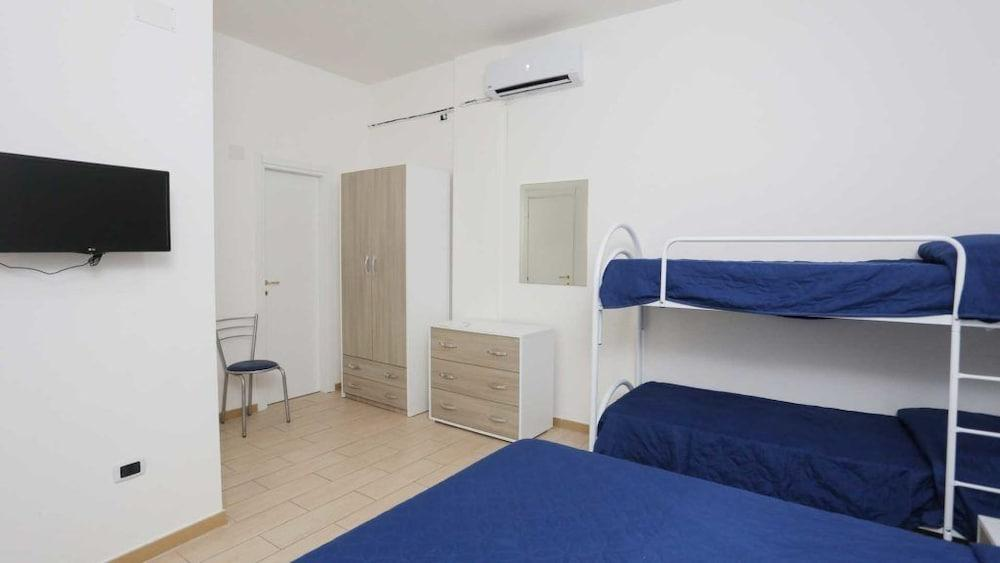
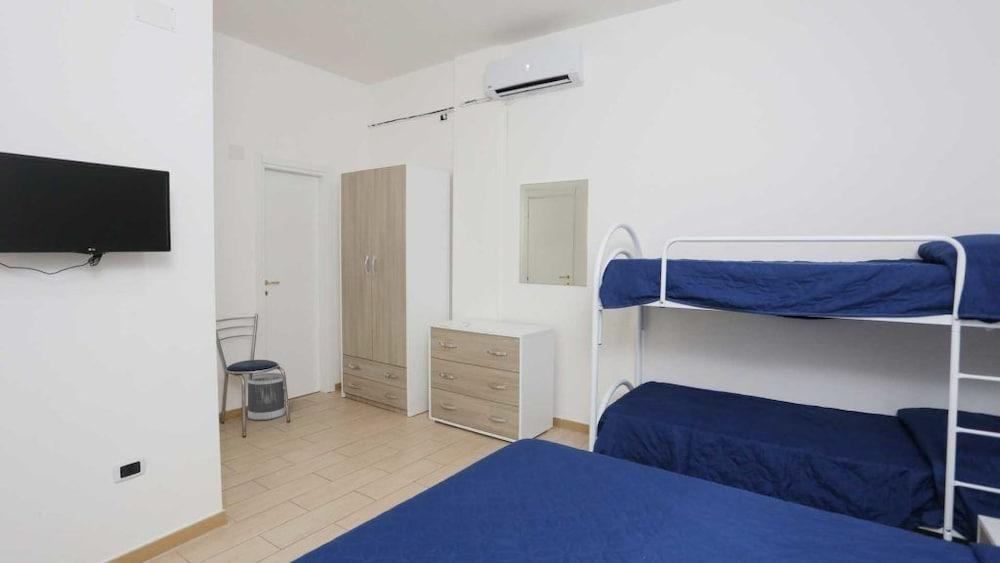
+ wastebasket (266, 396)
